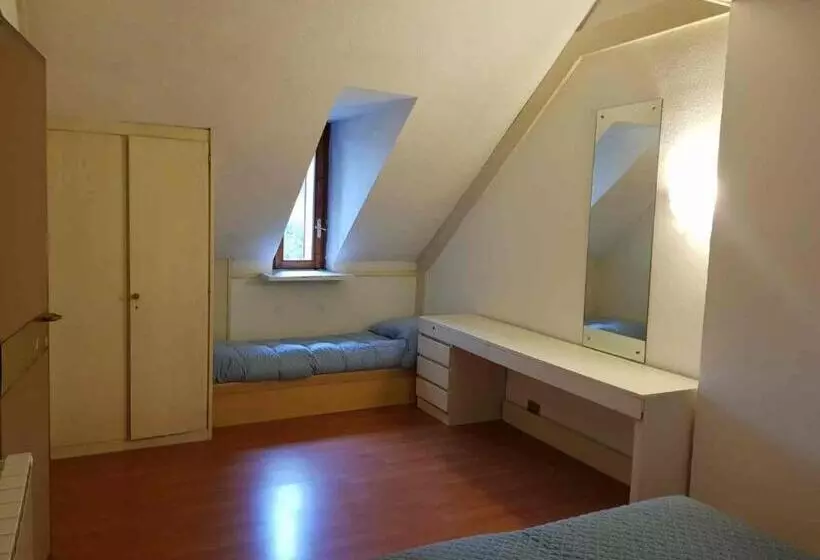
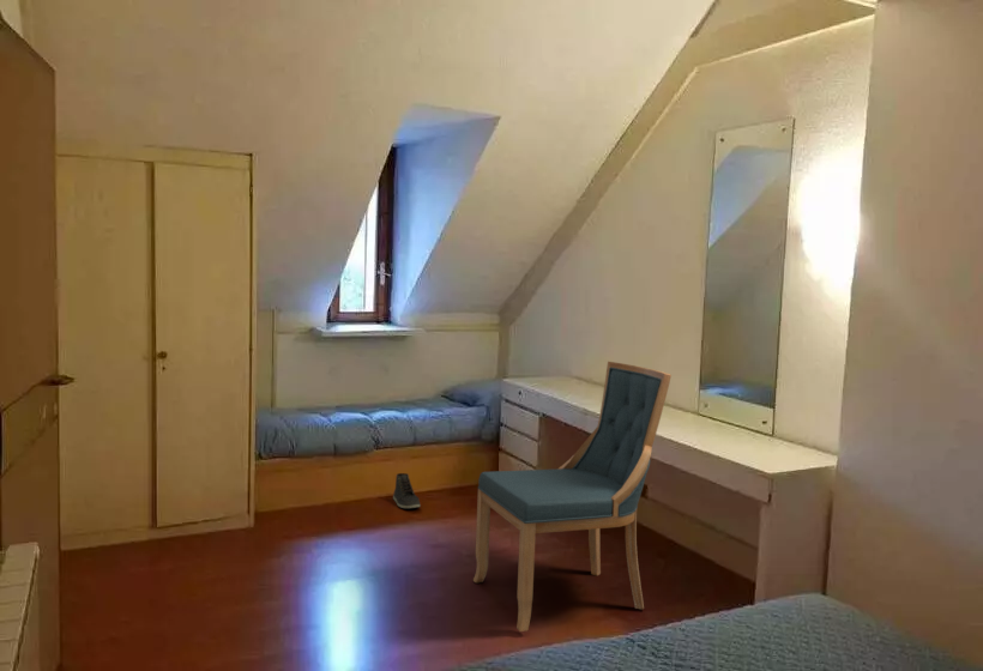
+ chair (572, 483)
+ sneaker (405, 490)
